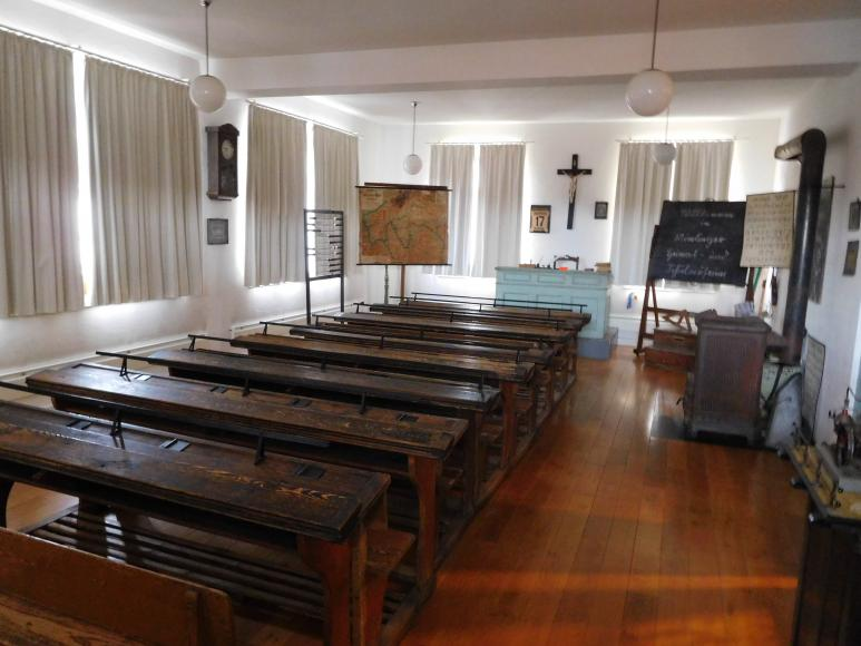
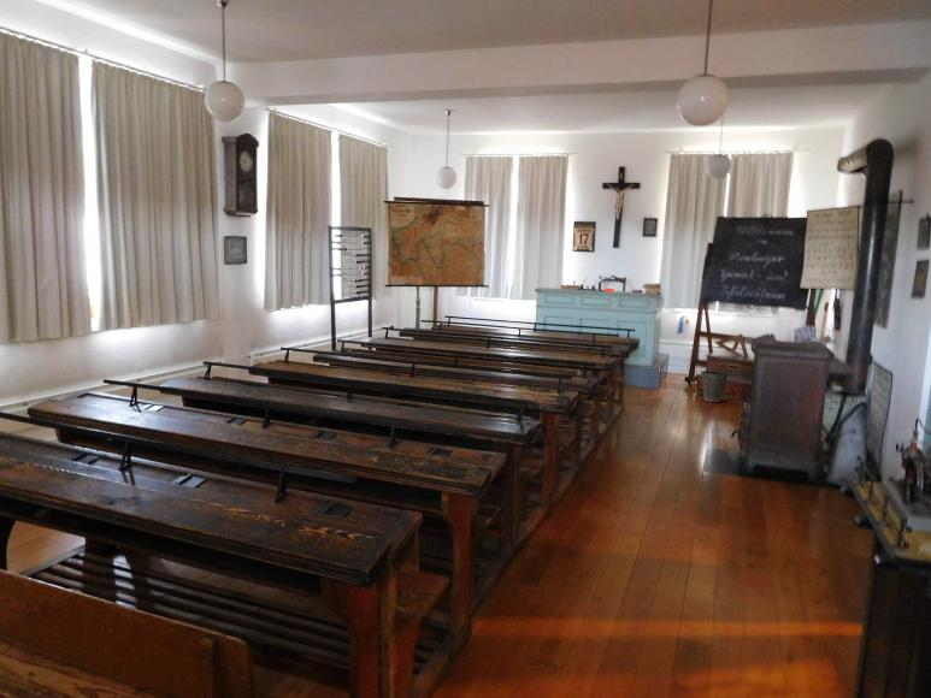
+ waste basket (713, 386)
